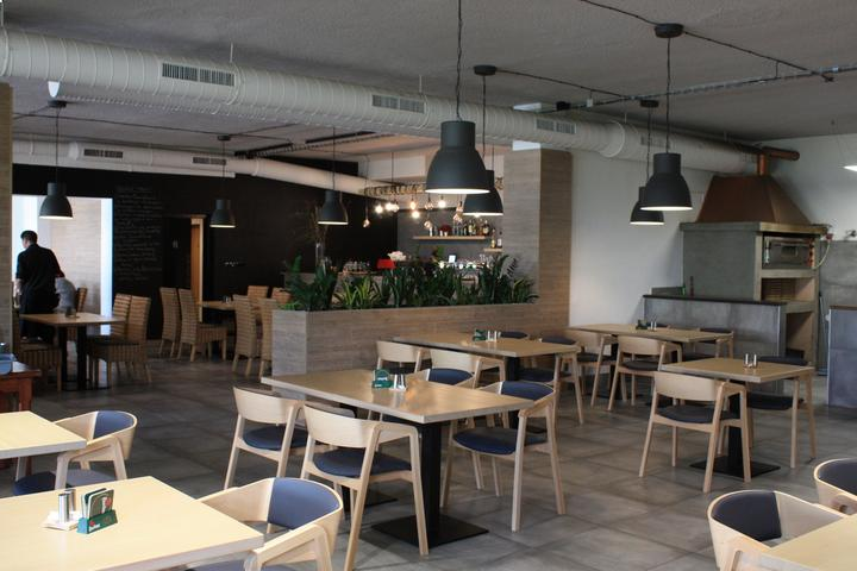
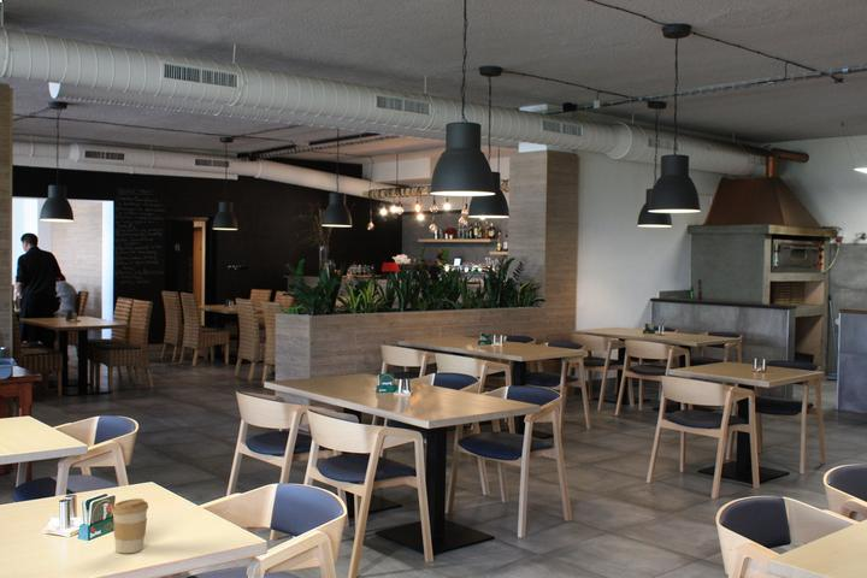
+ coffee cup (129, 524)
